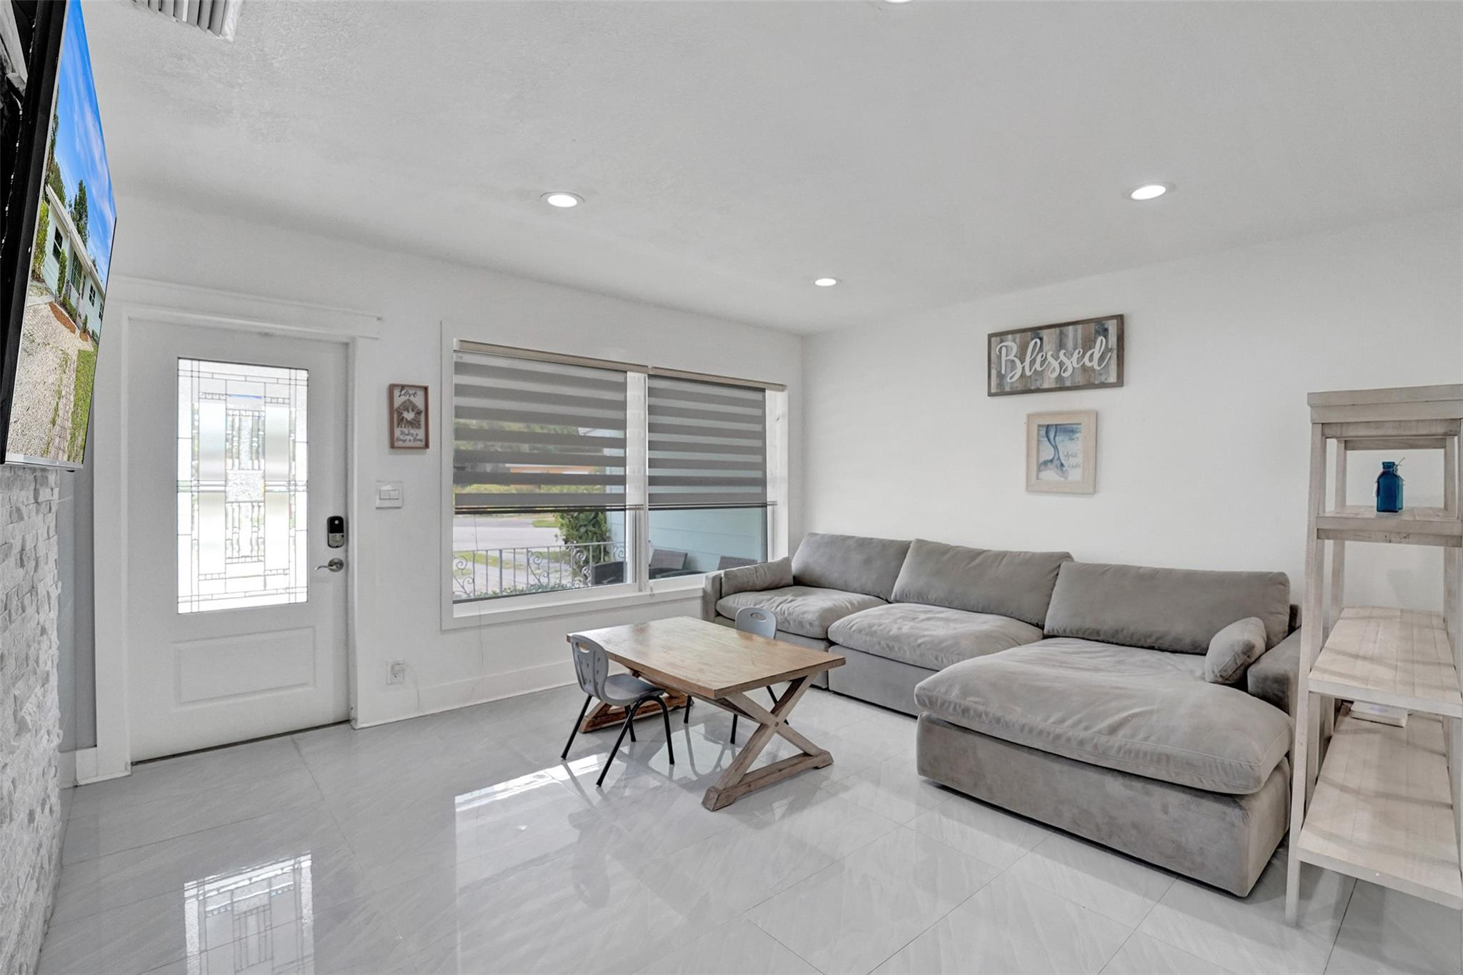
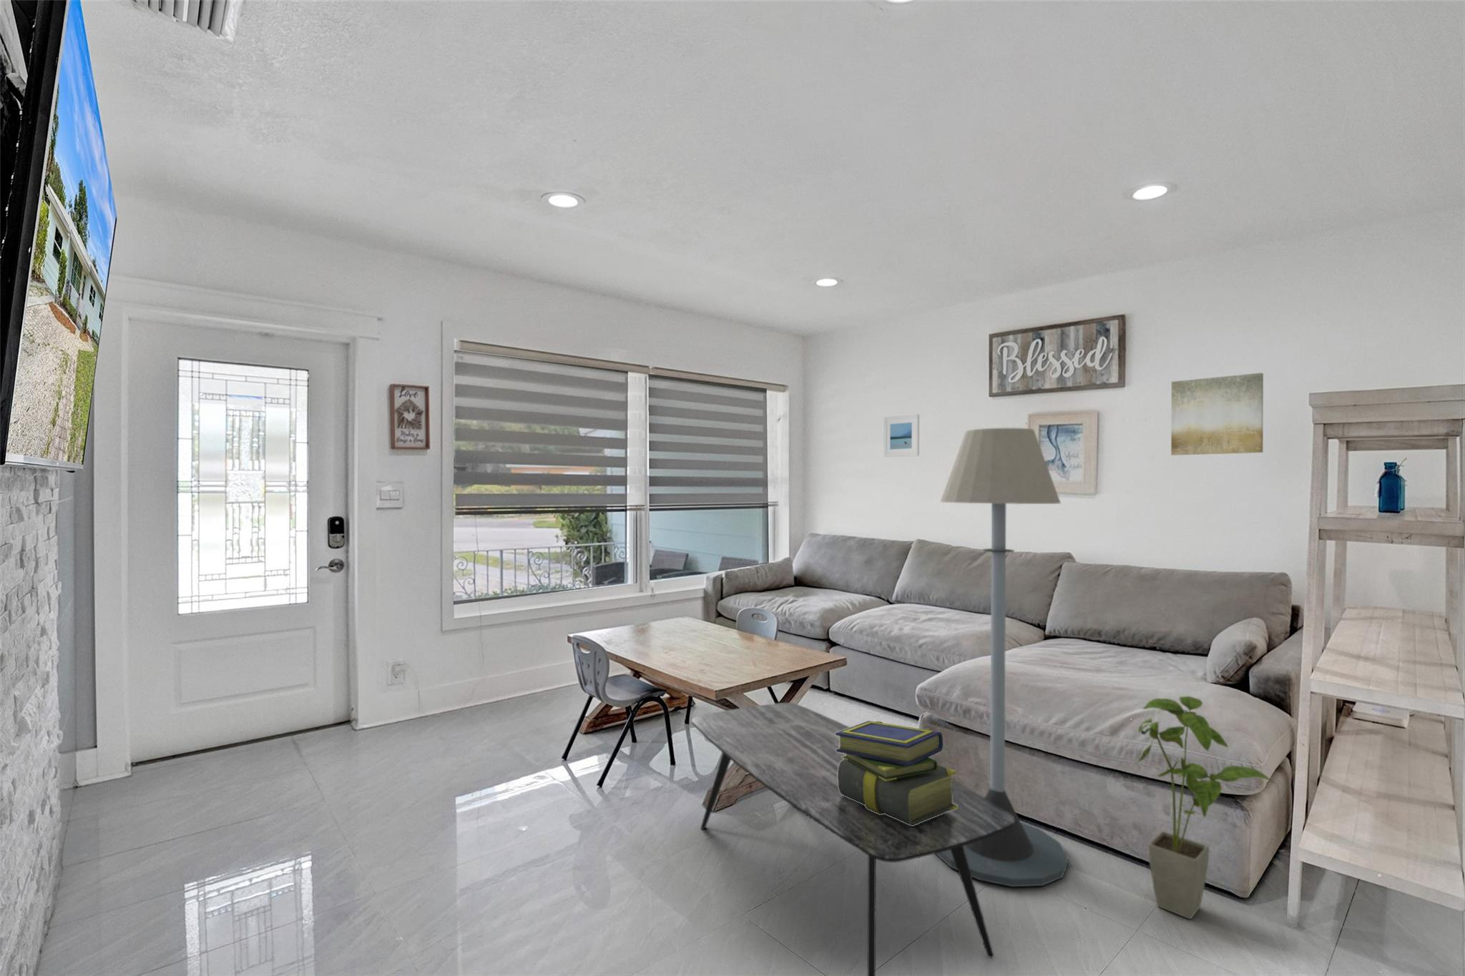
+ stack of books (891, 765)
+ floor lamp (998, 639)
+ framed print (901, 436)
+ house plant (1193, 808)
+ wall art (1216, 415)
+ coffee table (825, 821)
